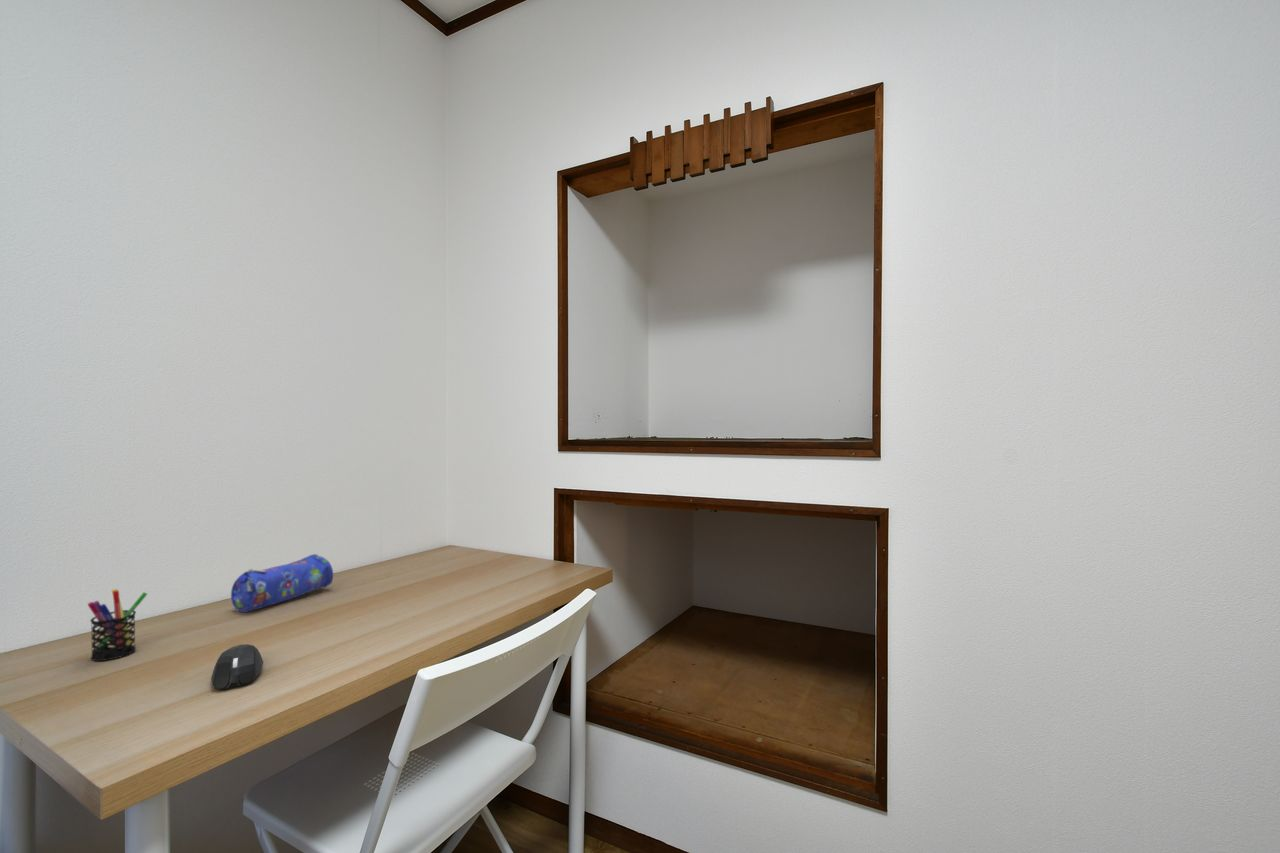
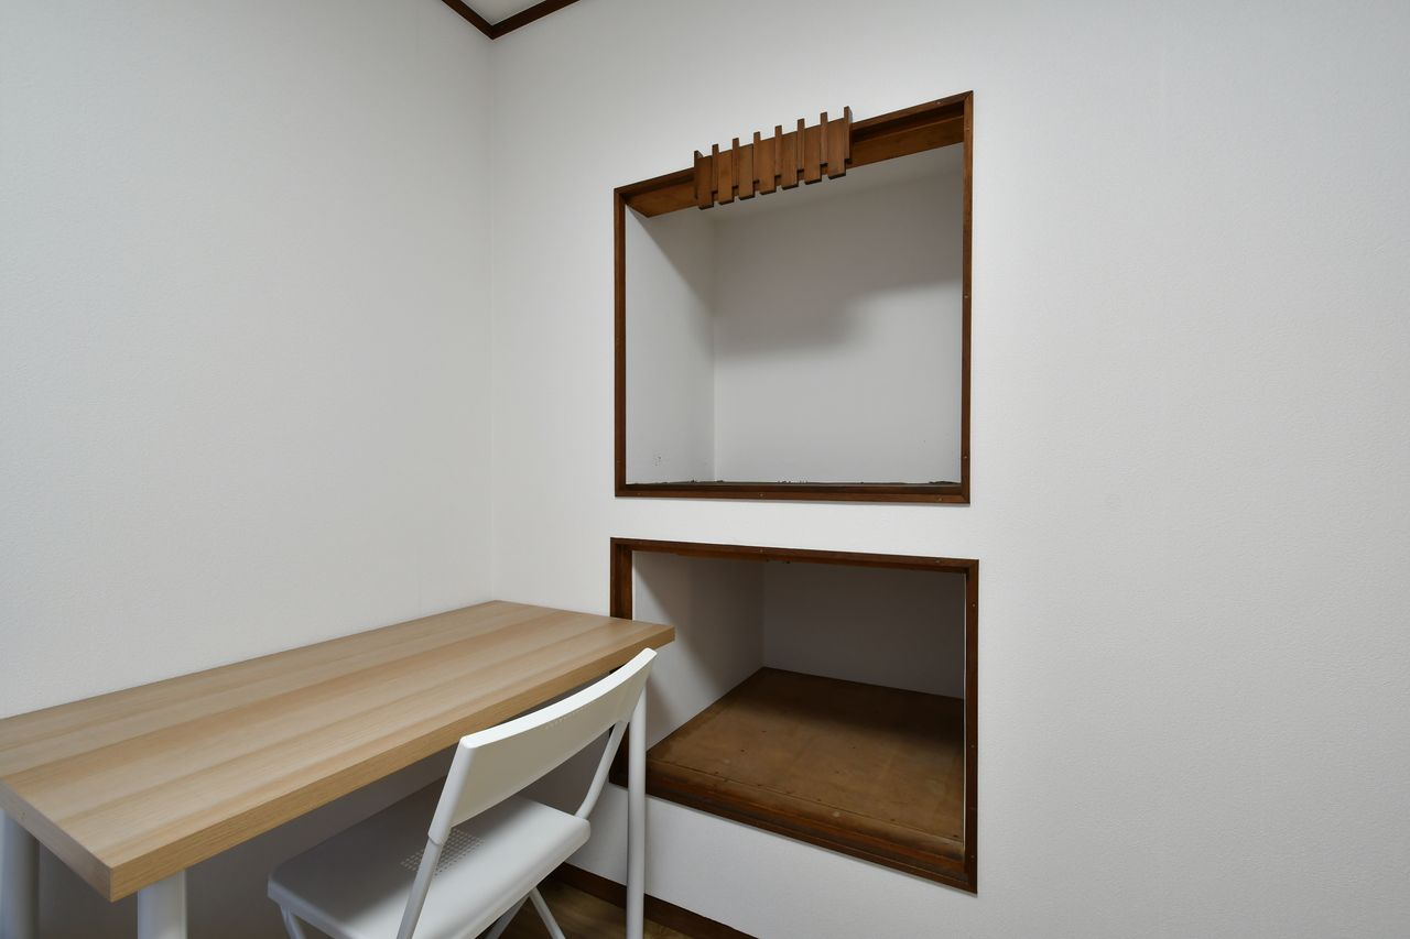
- pencil case (284, 580)
- mouse (238, 660)
- pen holder (119, 620)
